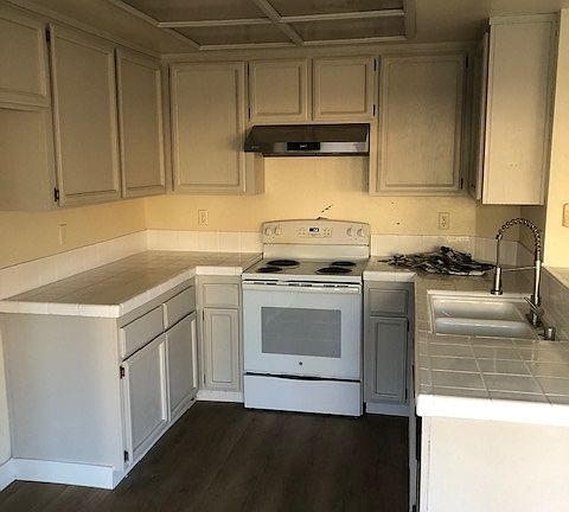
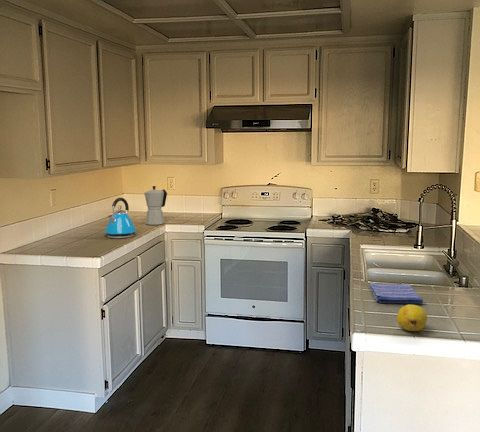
+ fruit (412, 317)
+ moka pot (156, 204)
+ kettle (120, 216)
+ dish towel (394, 291)
